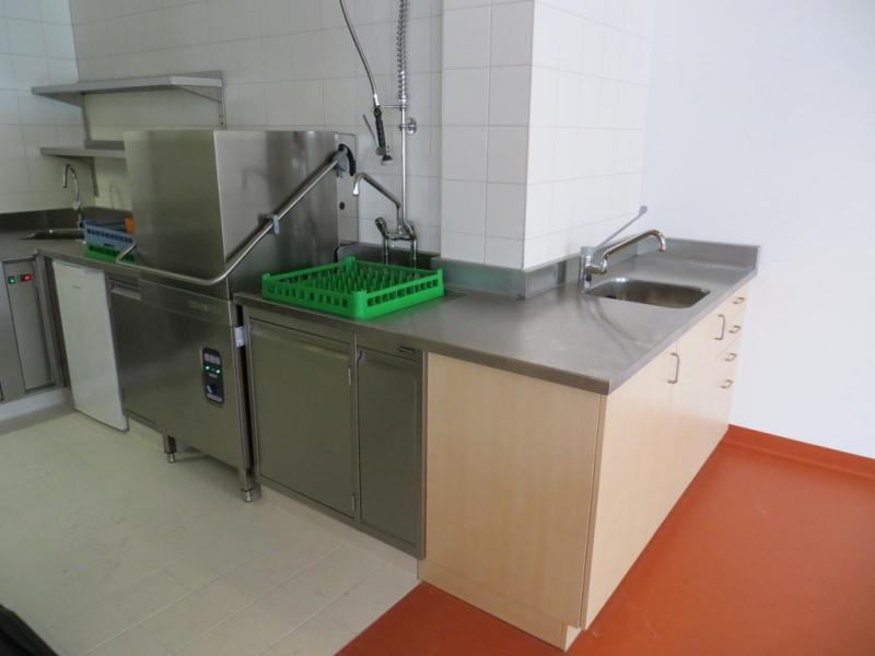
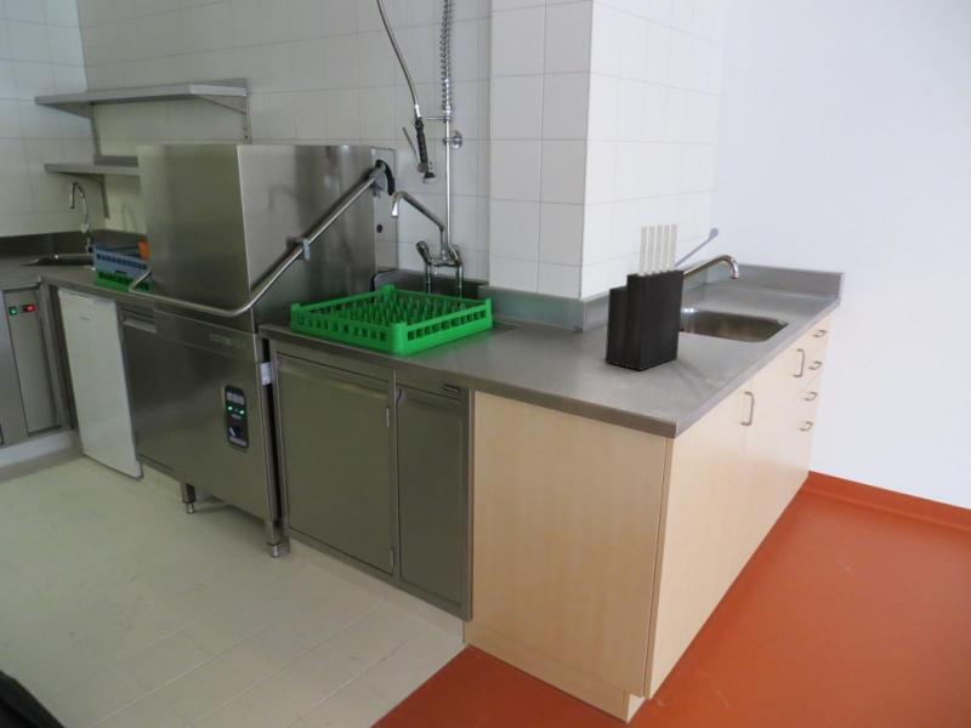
+ knife block (642, 294)
